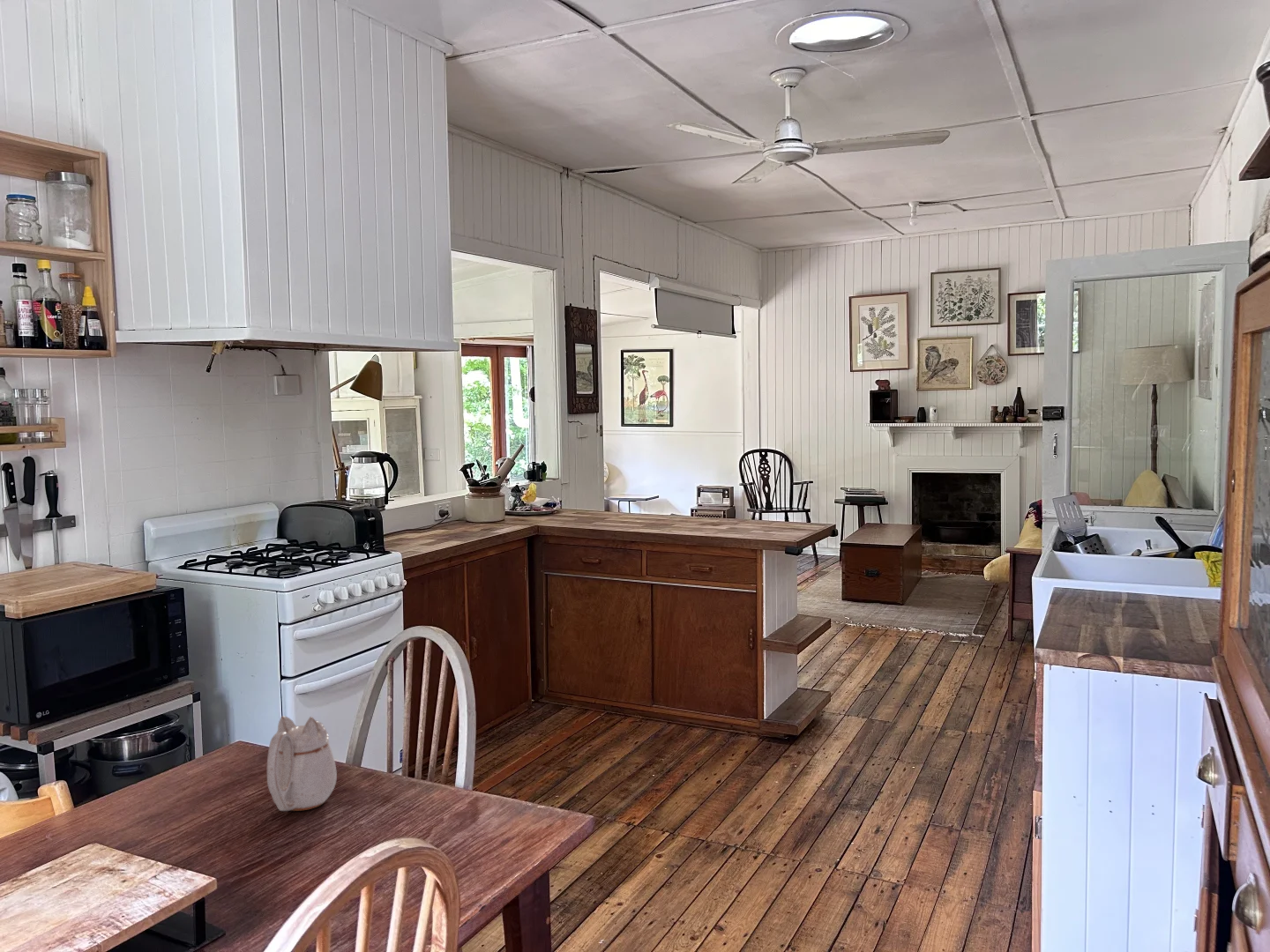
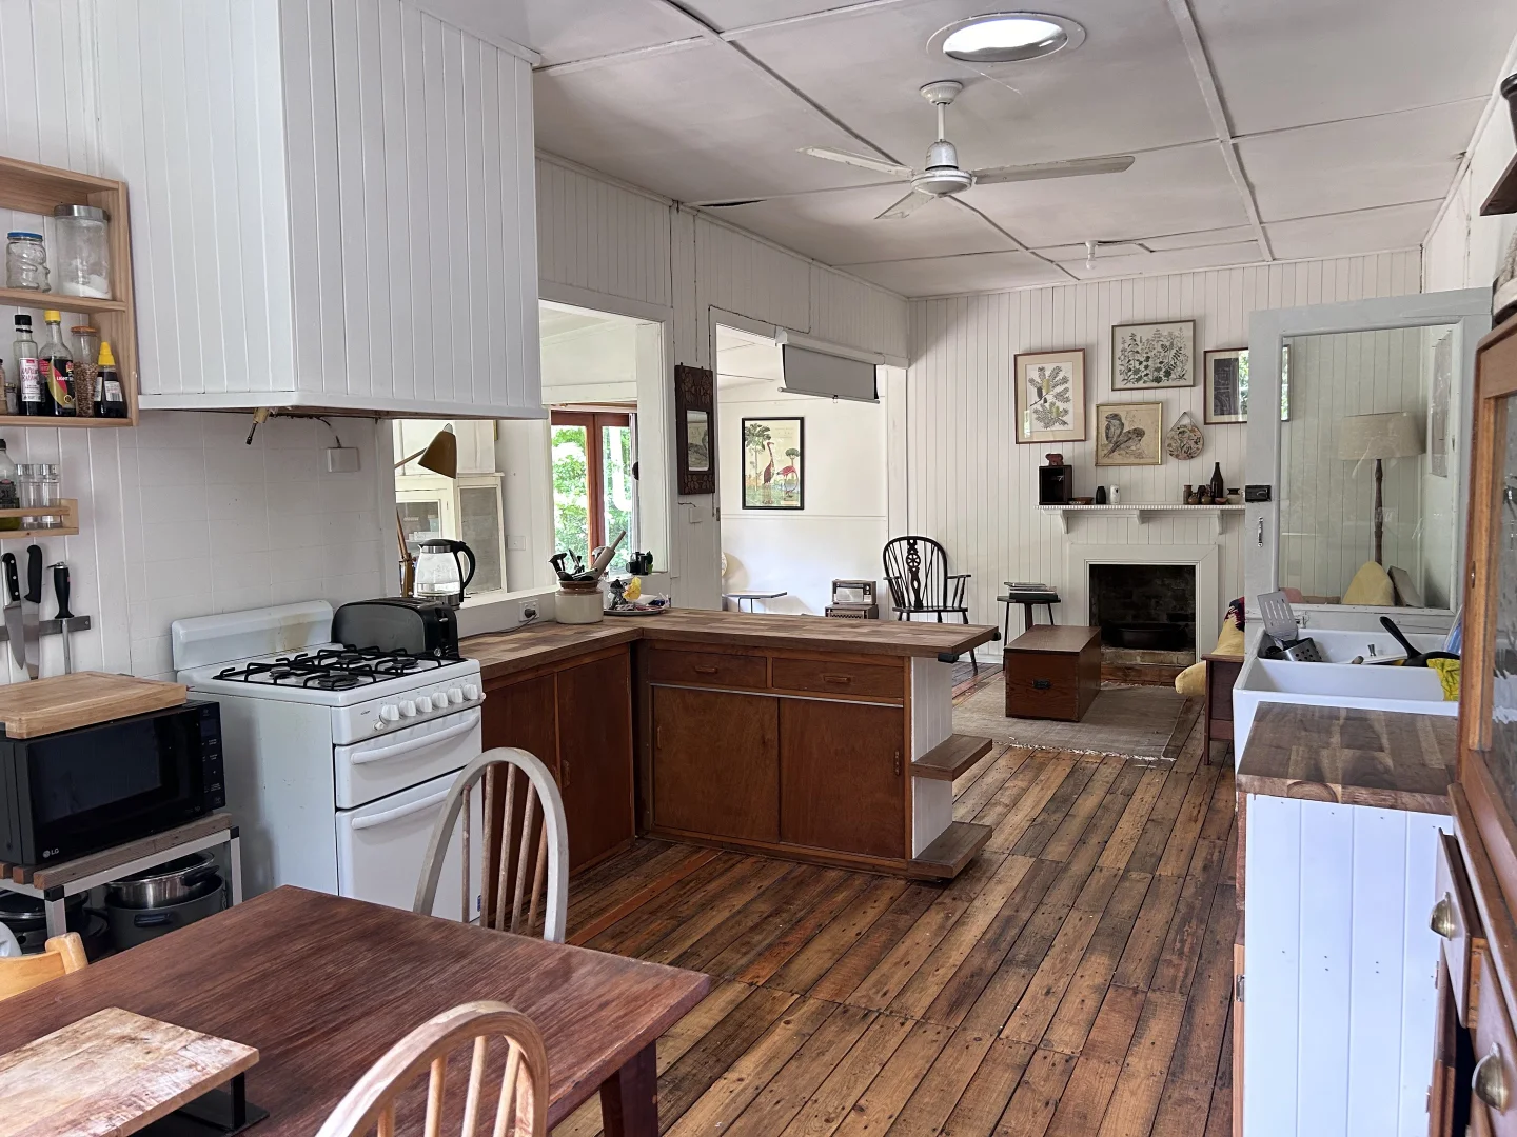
- teapot (299, 760)
